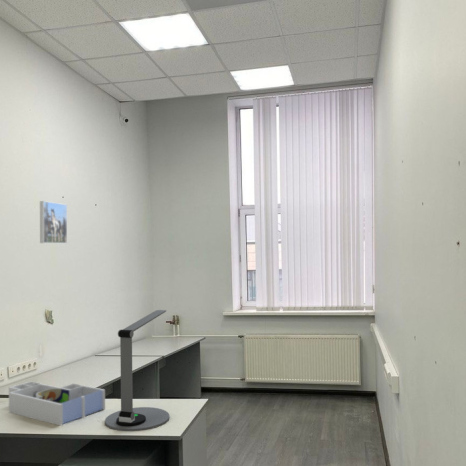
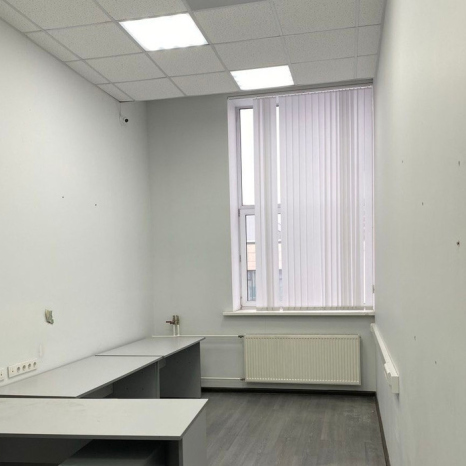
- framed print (54, 223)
- desk organizer (51, 399)
- desk lamp (131, 365)
